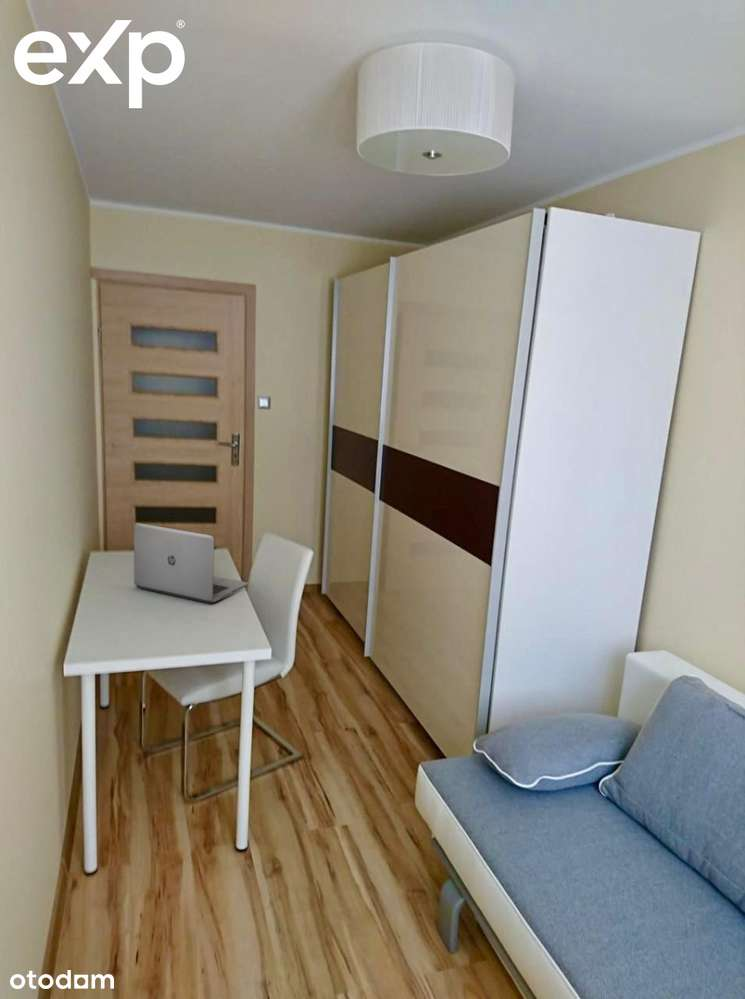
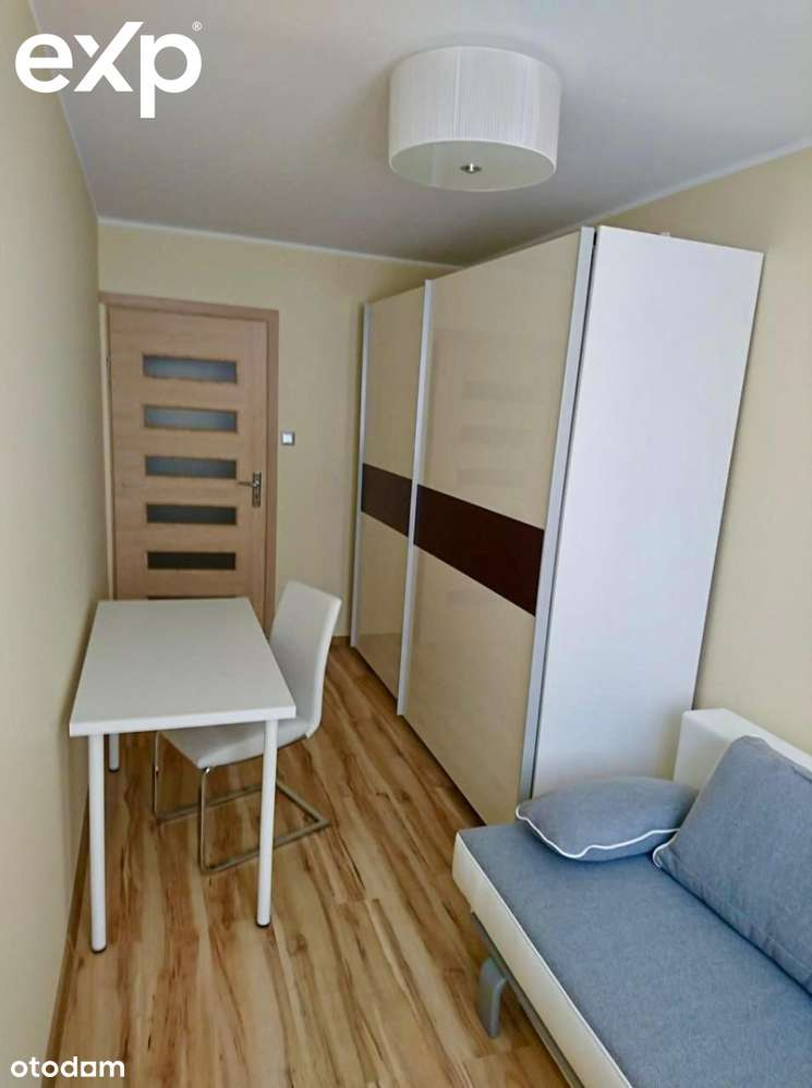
- laptop (193, 555)
